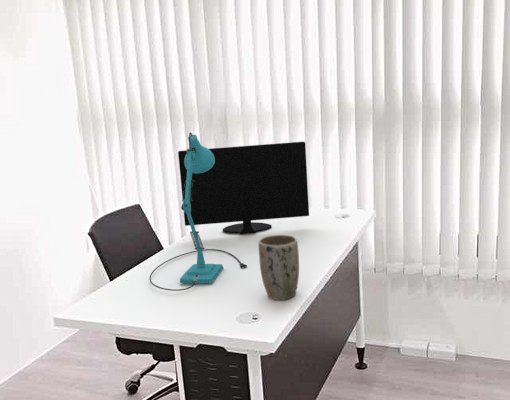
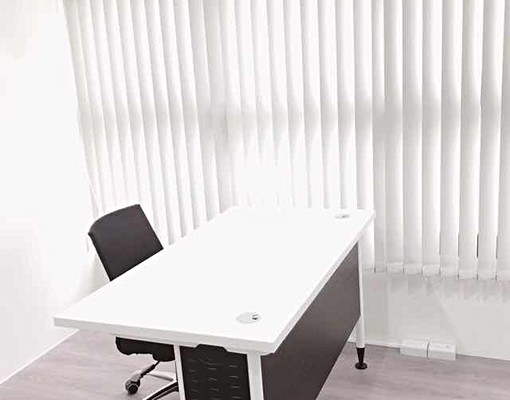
- desk lamp (192, 200)
- computer monitor (244, 187)
- plant pot (279, 267)
